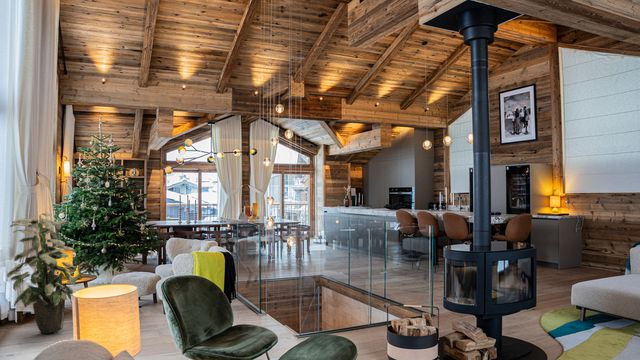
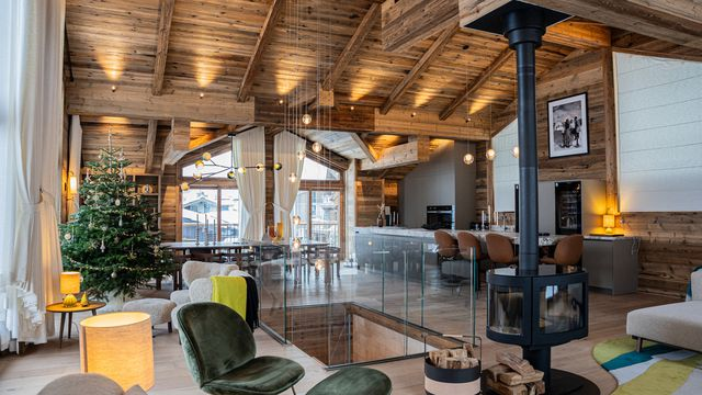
- indoor plant (44, 272)
